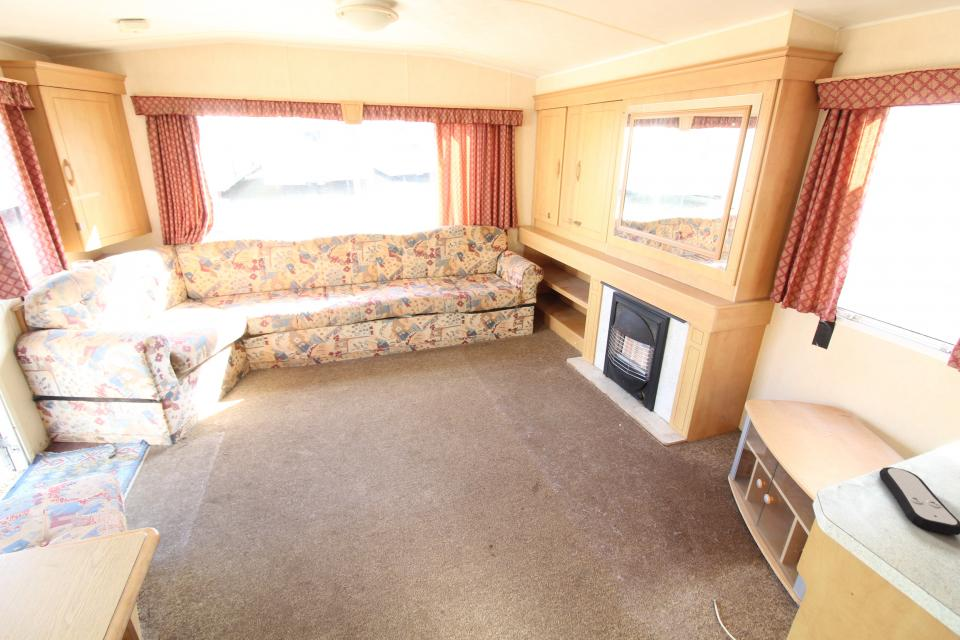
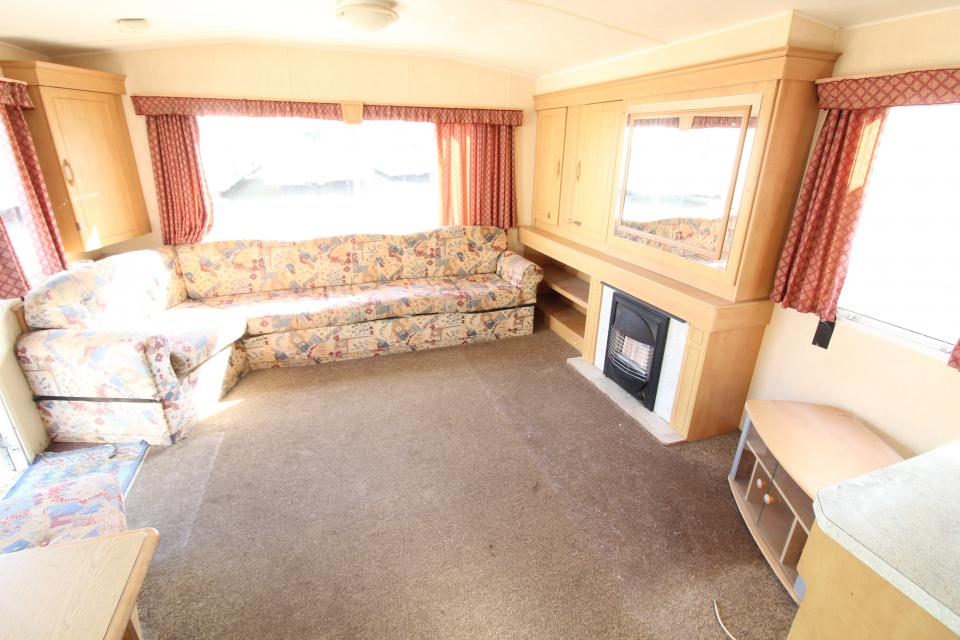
- remote control (916, 497)
